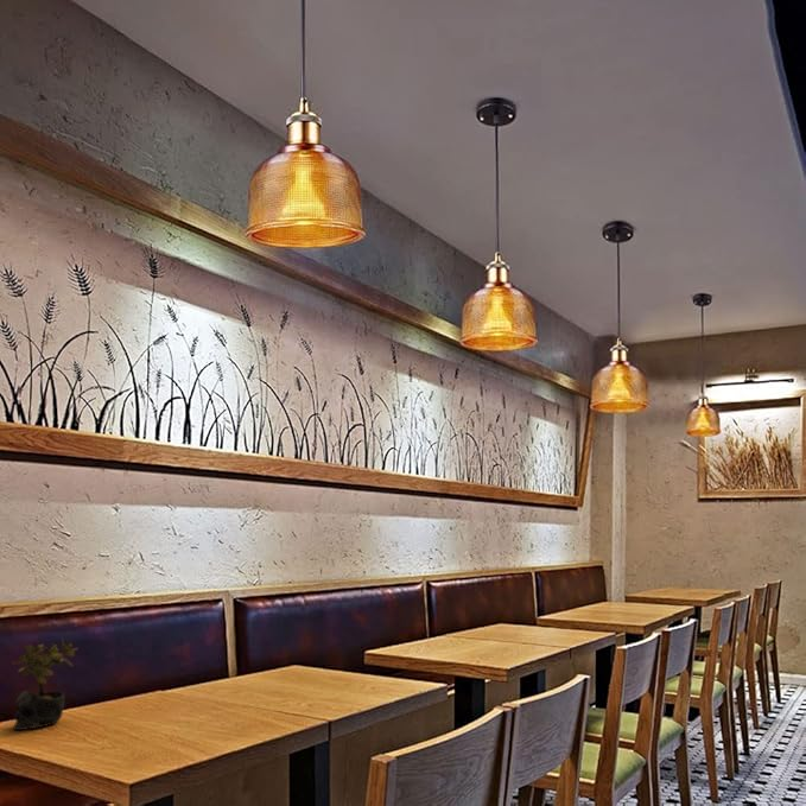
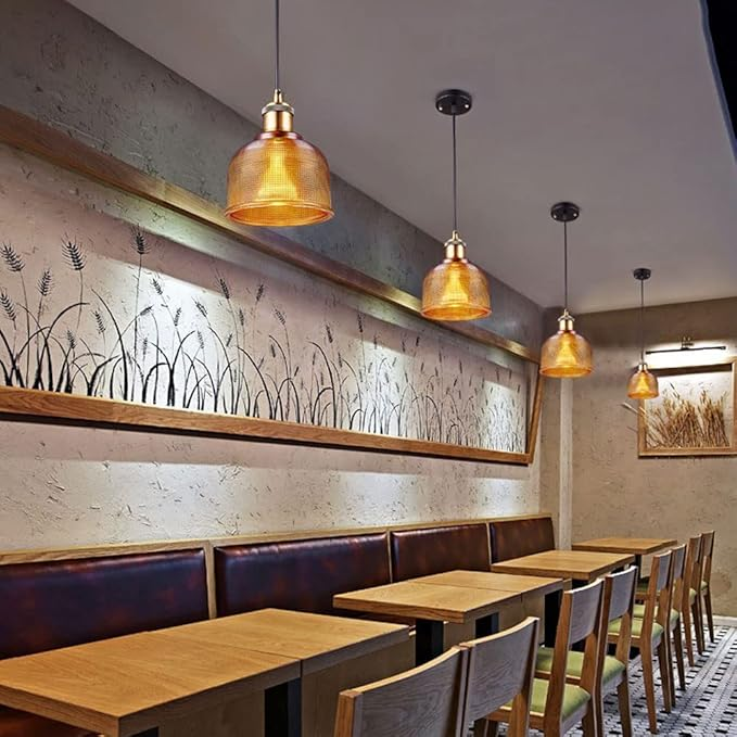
- succulent plant (39, 681)
